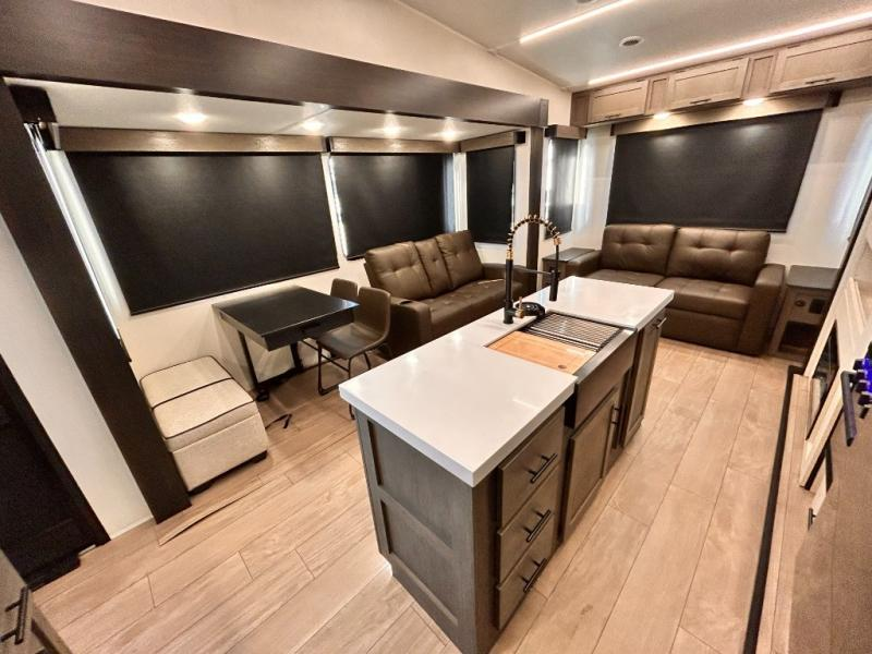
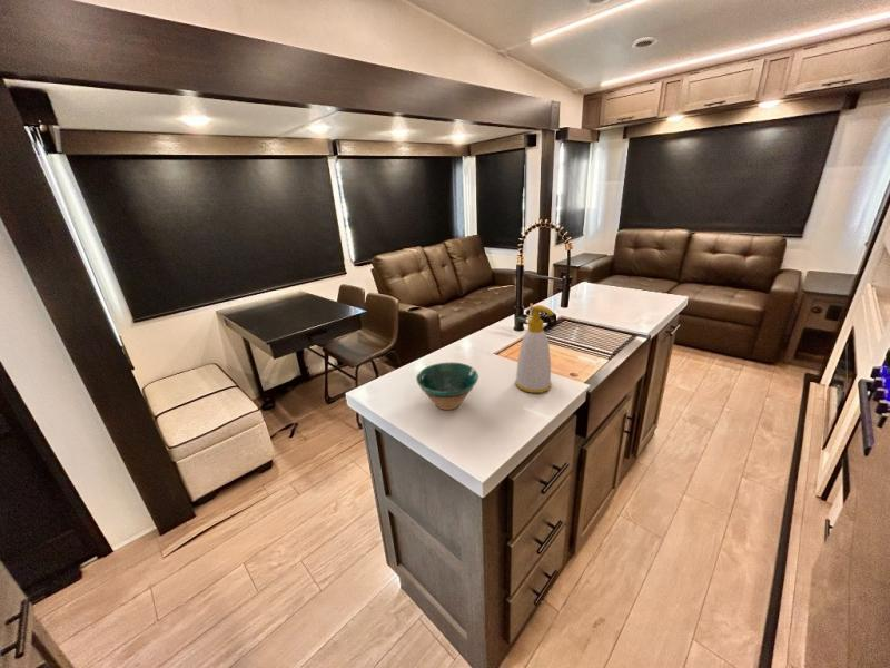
+ bowl (447, 389)
+ soap bottle (535, 347)
